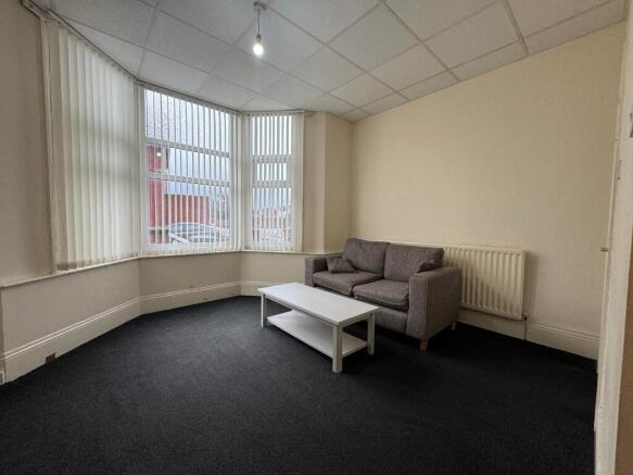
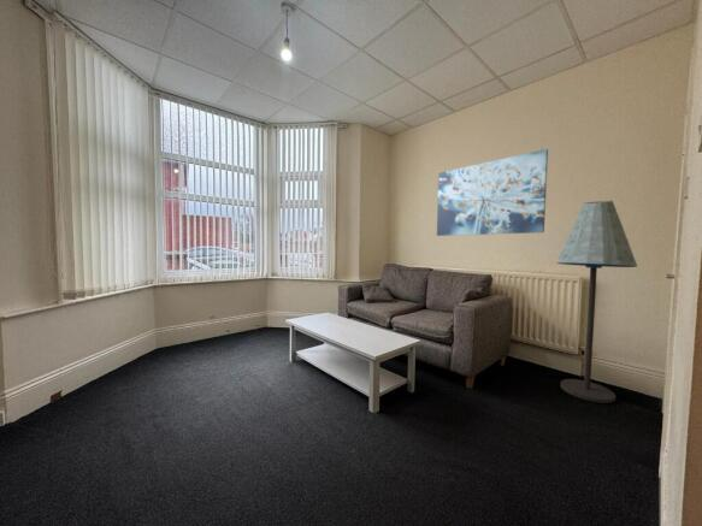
+ wall art (484, 199)
+ floor lamp (591, 297)
